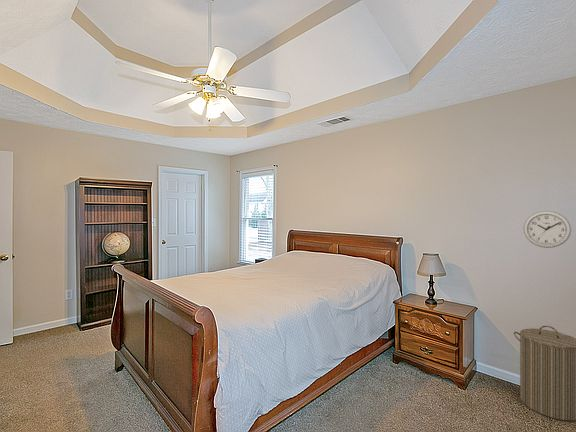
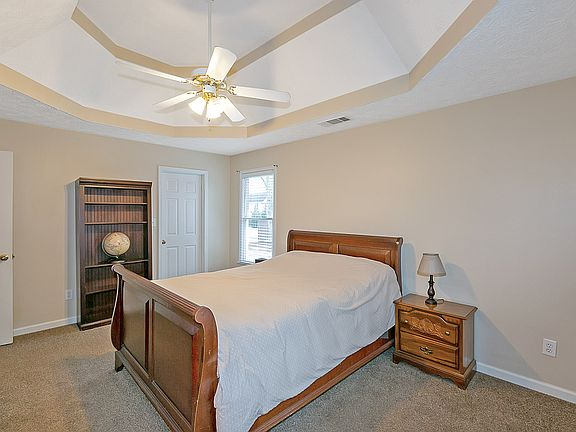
- laundry hamper (549, 366)
- wall clock (546, 229)
